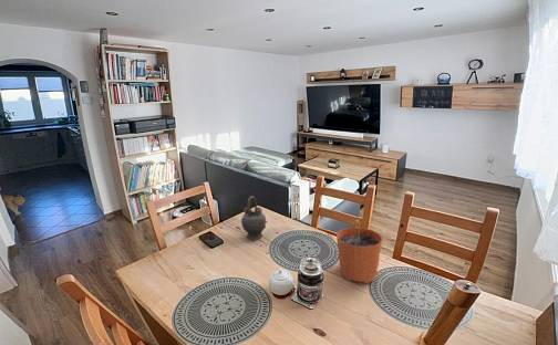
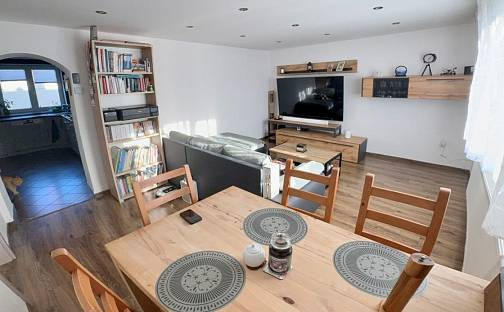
- plant pot (358, 245)
- teapot (255, 216)
